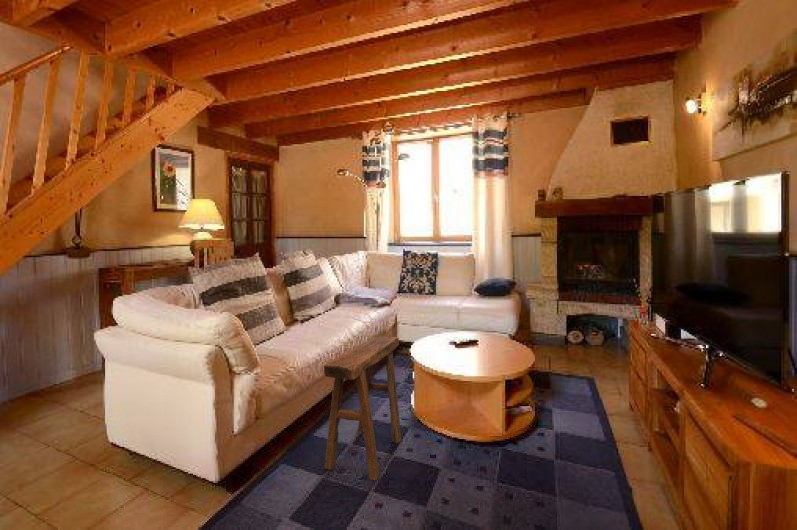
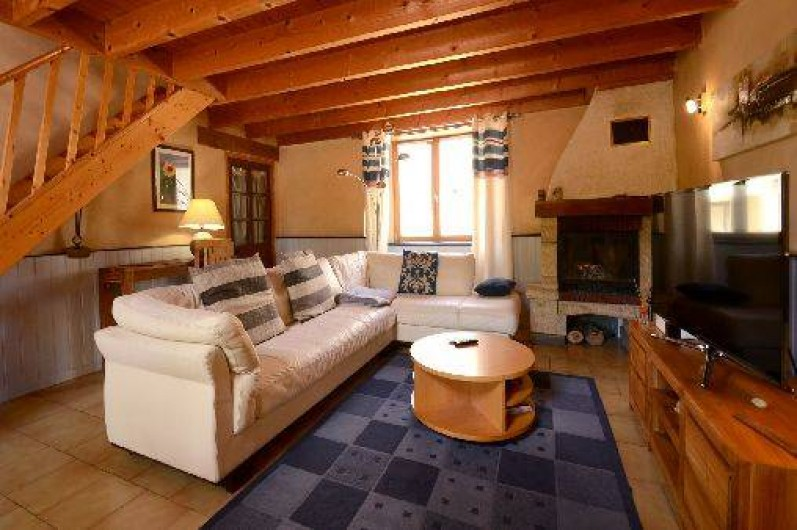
- stool (365, 400)
